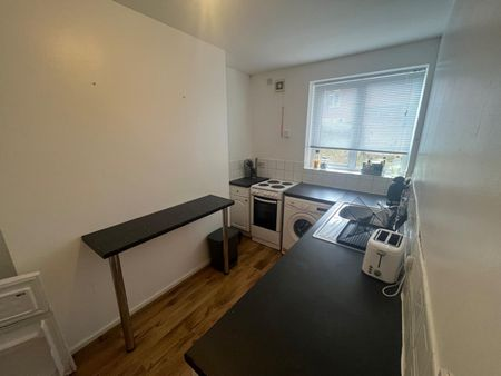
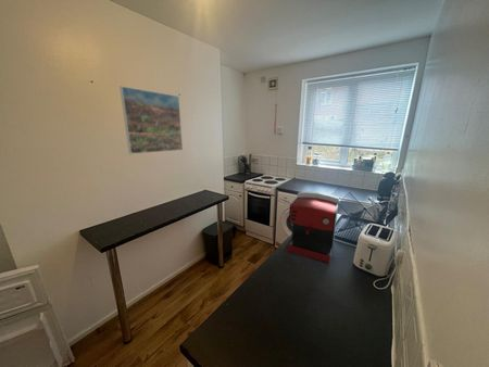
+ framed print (155, 123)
+ coffee maker (312, 224)
